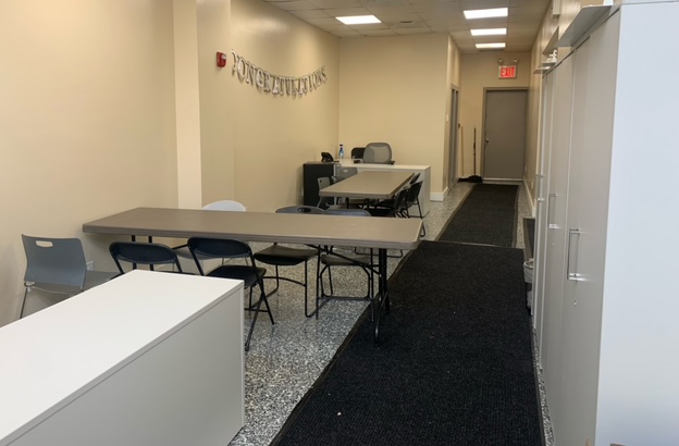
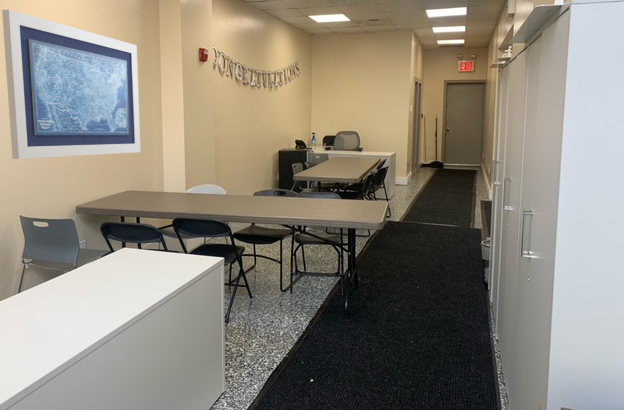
+ wall art (83, 93)
